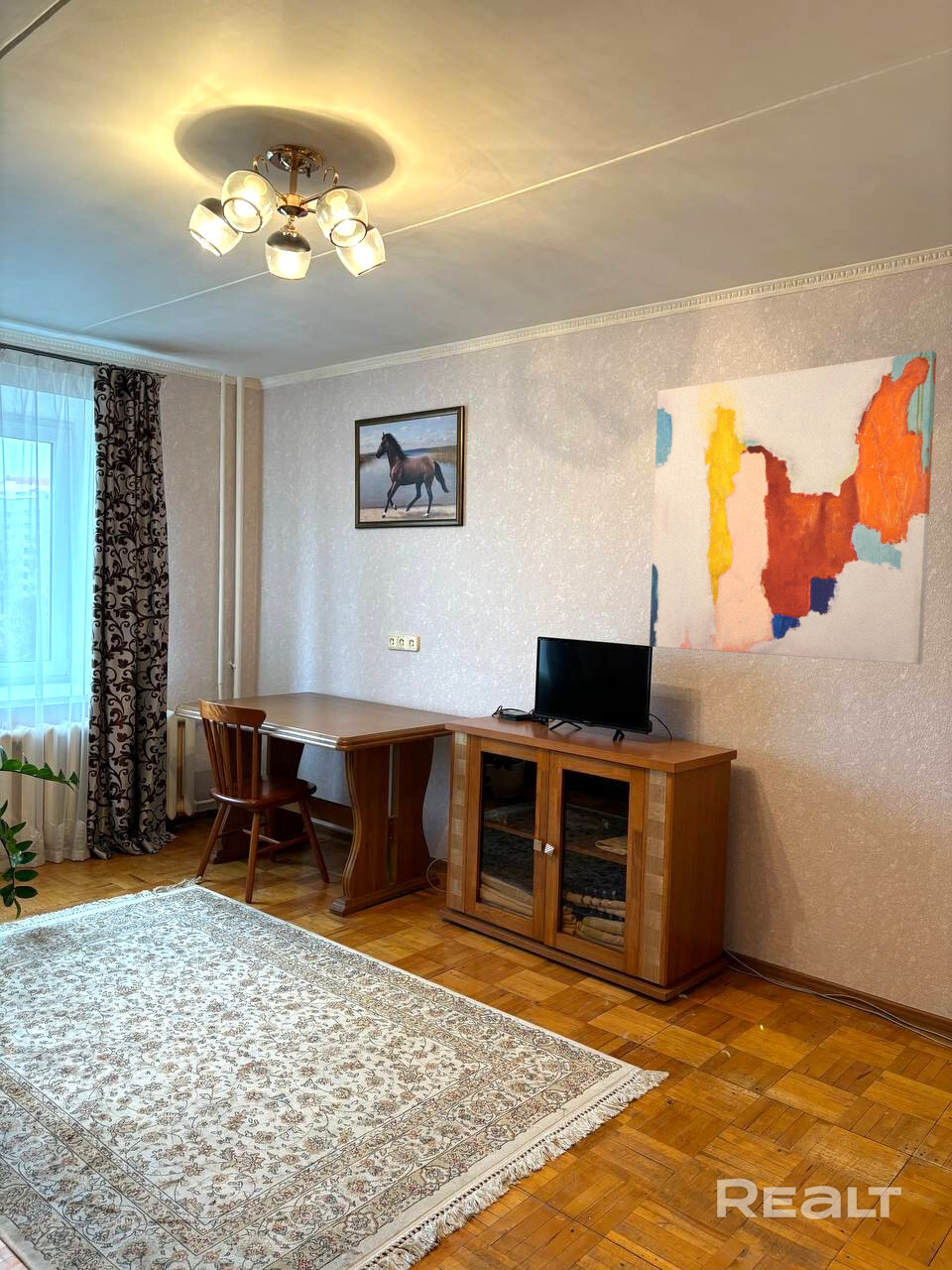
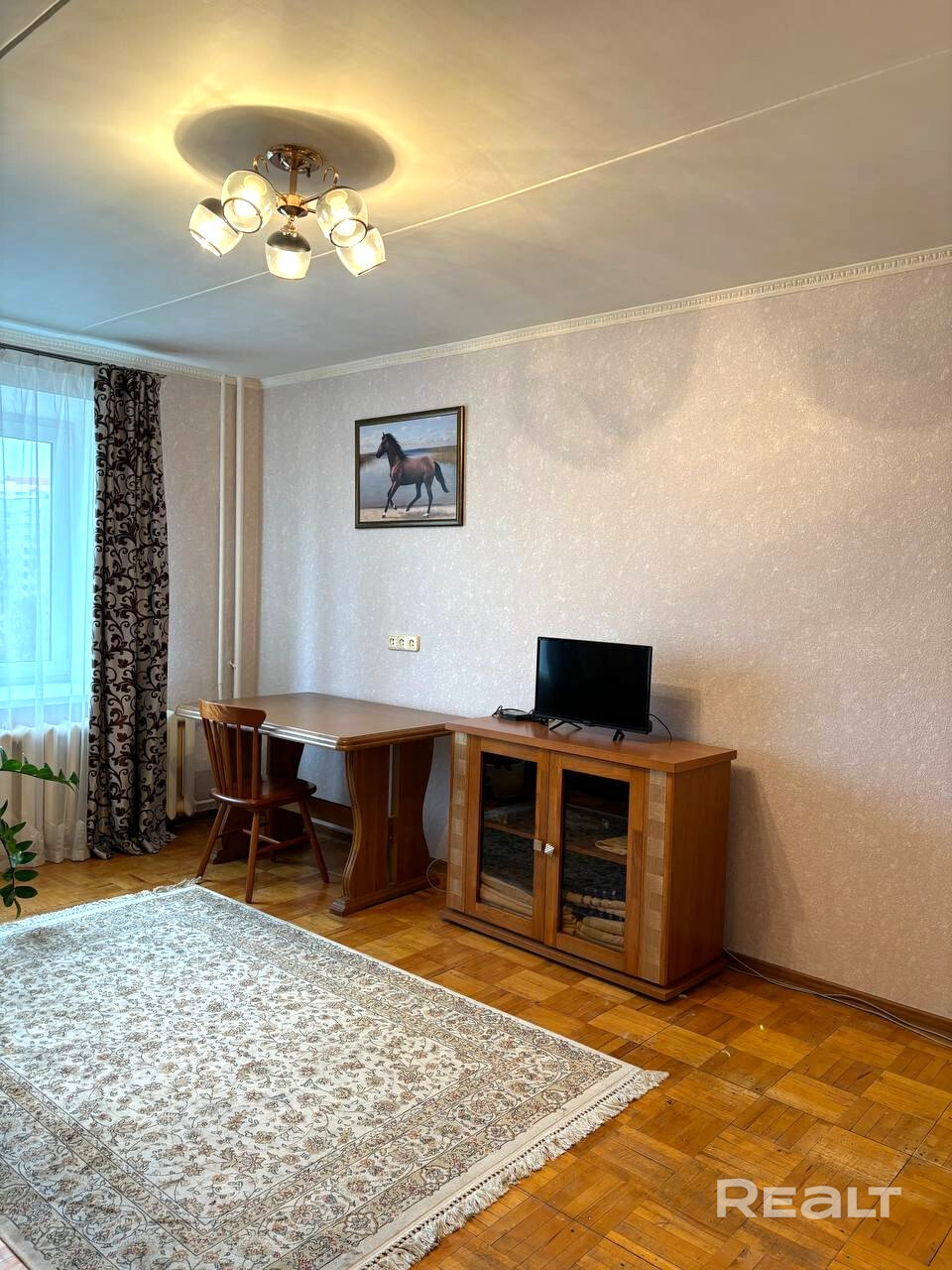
- wall art (777, 515)
